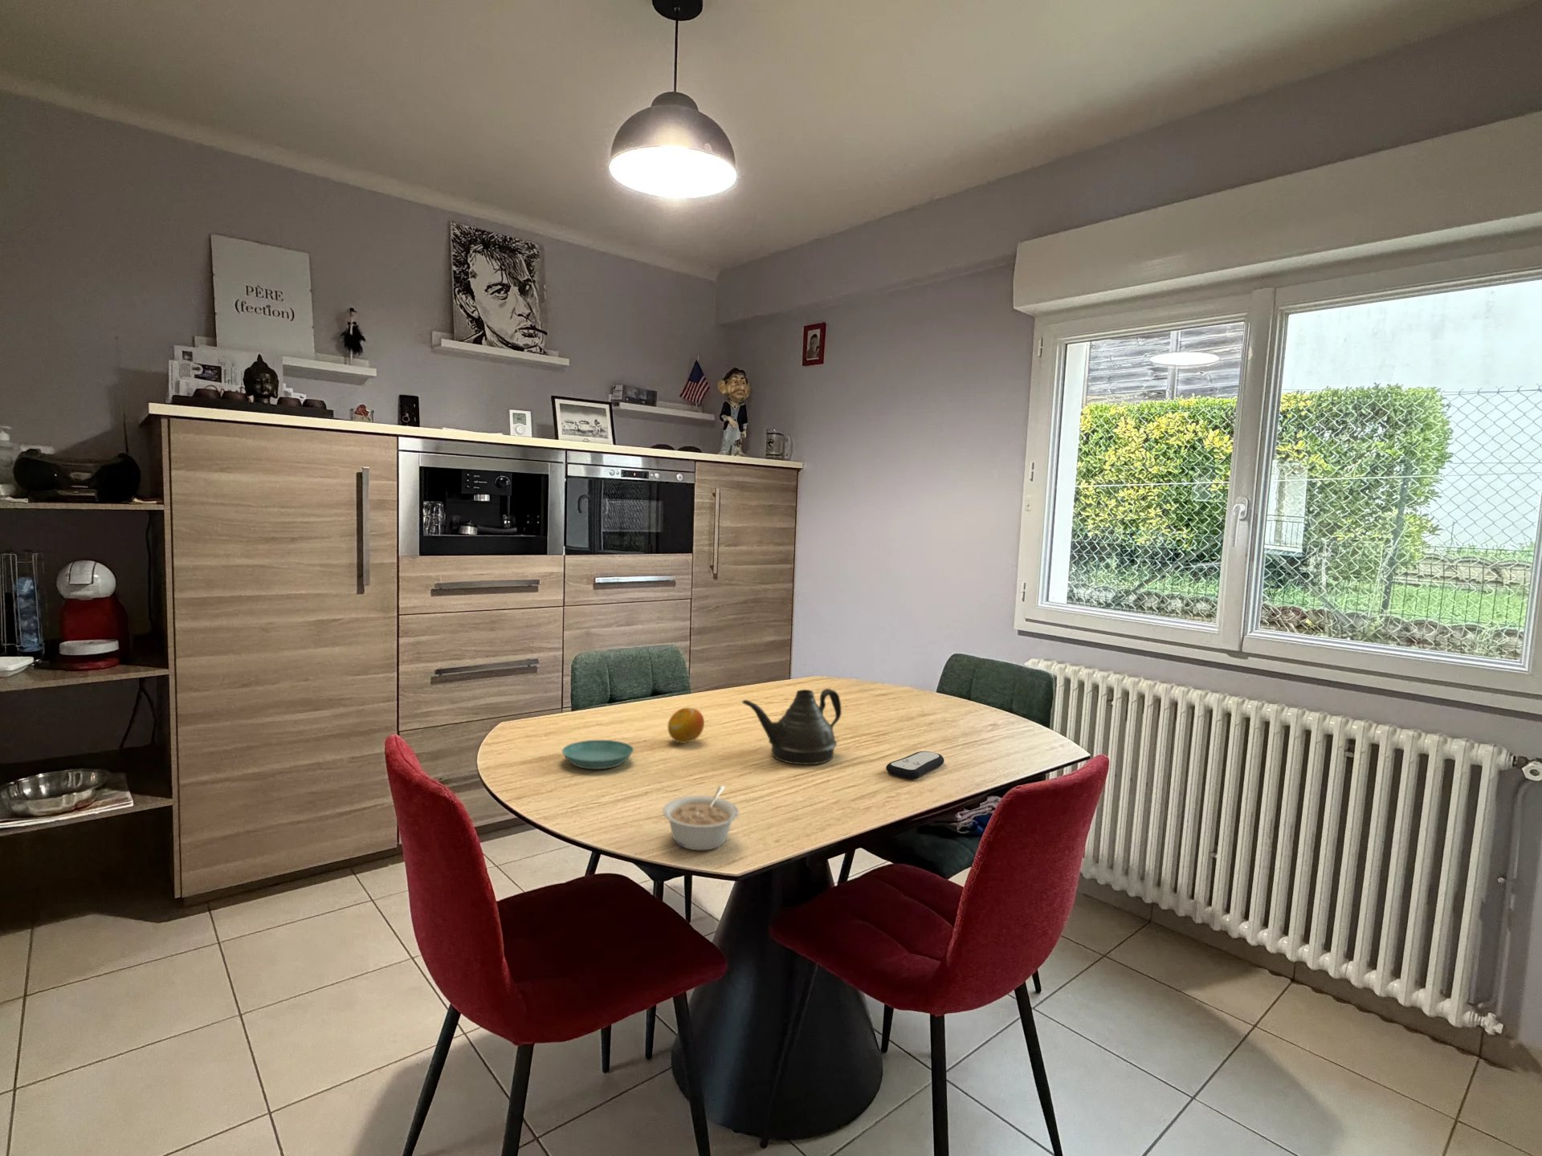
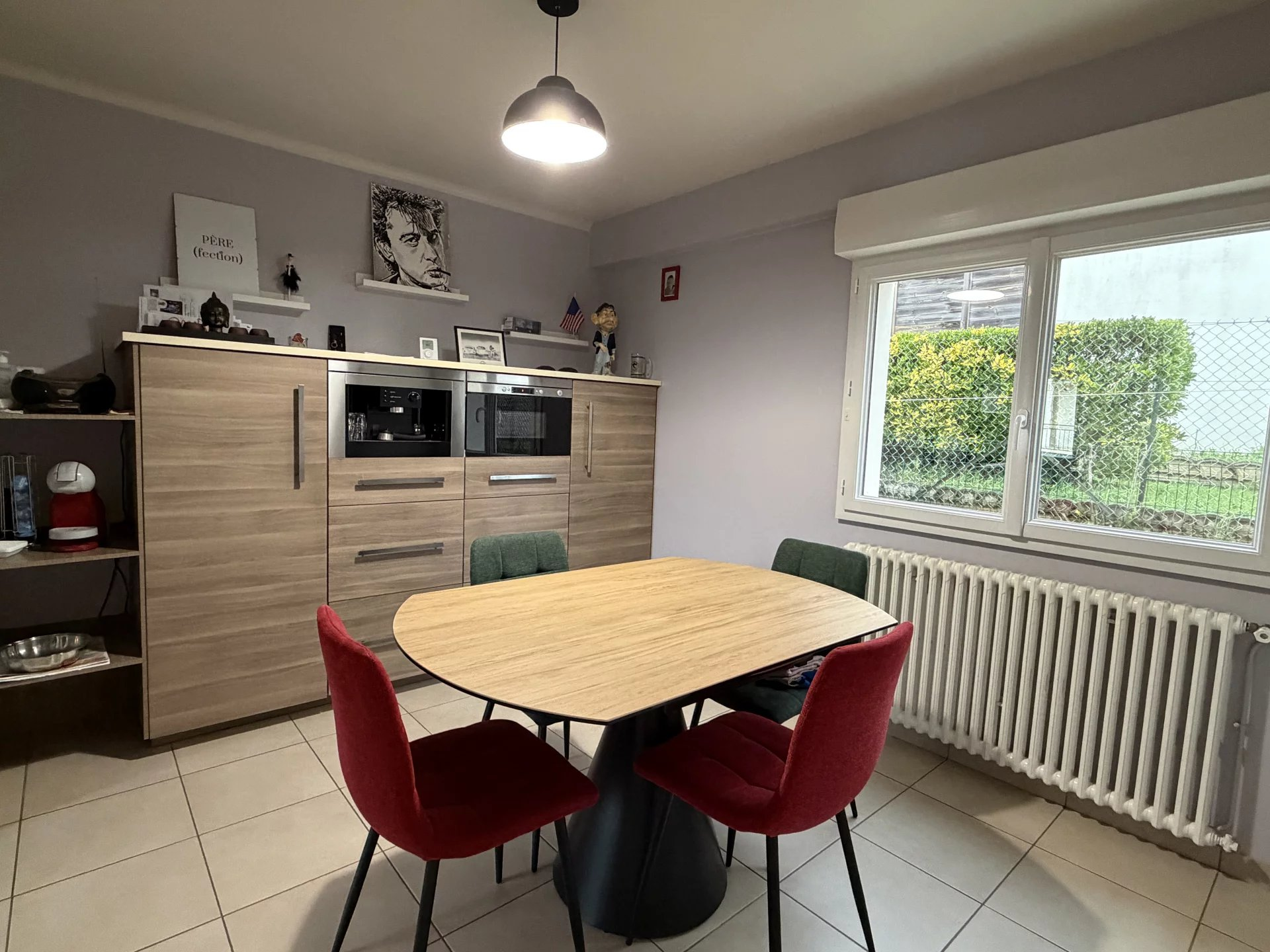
- remote control (917, 764)
- teapot (792, 724)
- saucer (597, 755)
- legume (699, 820)
- fruit (686, 725)
